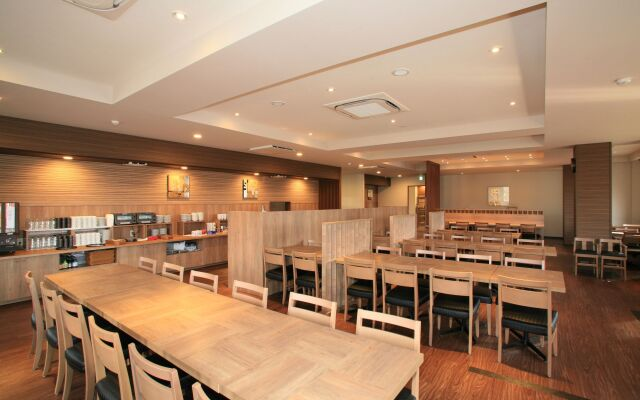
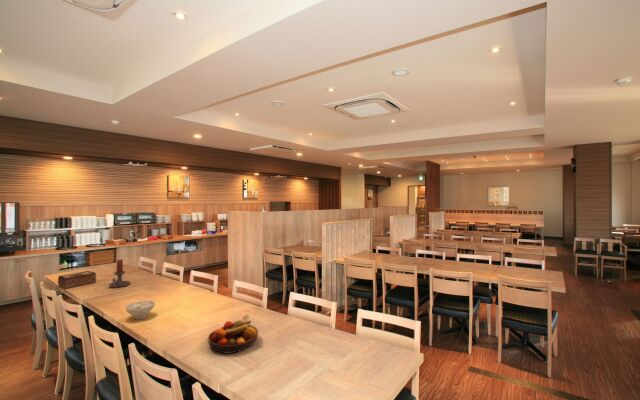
+ bowl (140, 310)
+ tissue box (77, 279)
+ fruit bowl (233, 331)
+ candle holder (118, 272)
